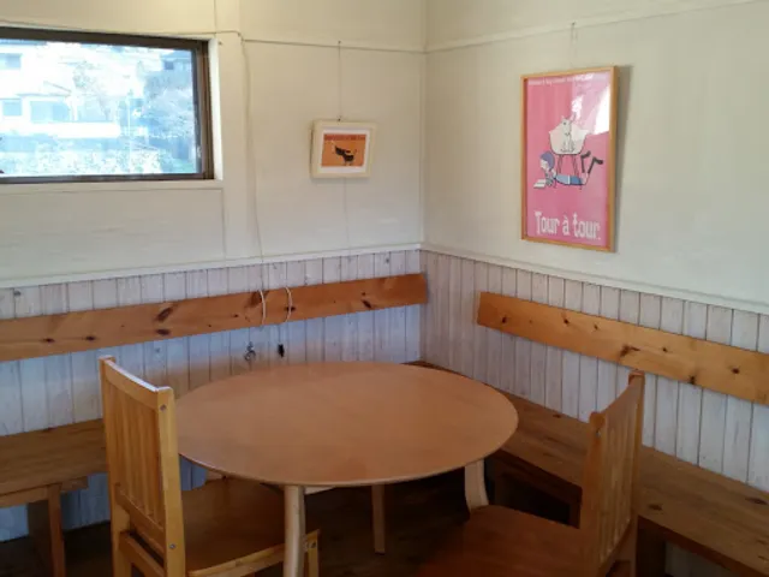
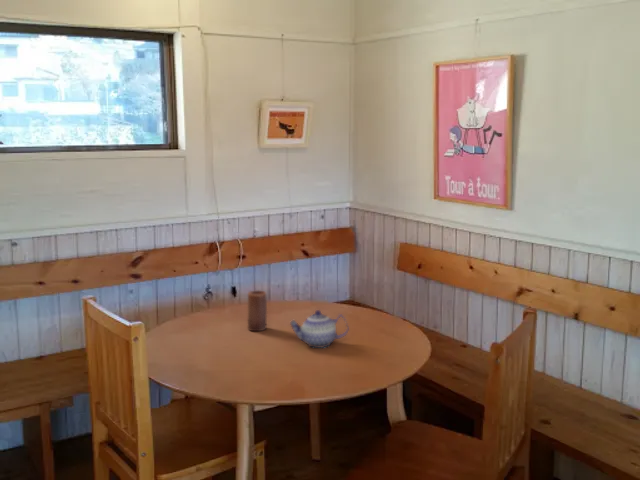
+ candle (257, 310)
+ teapot (319, 327)
